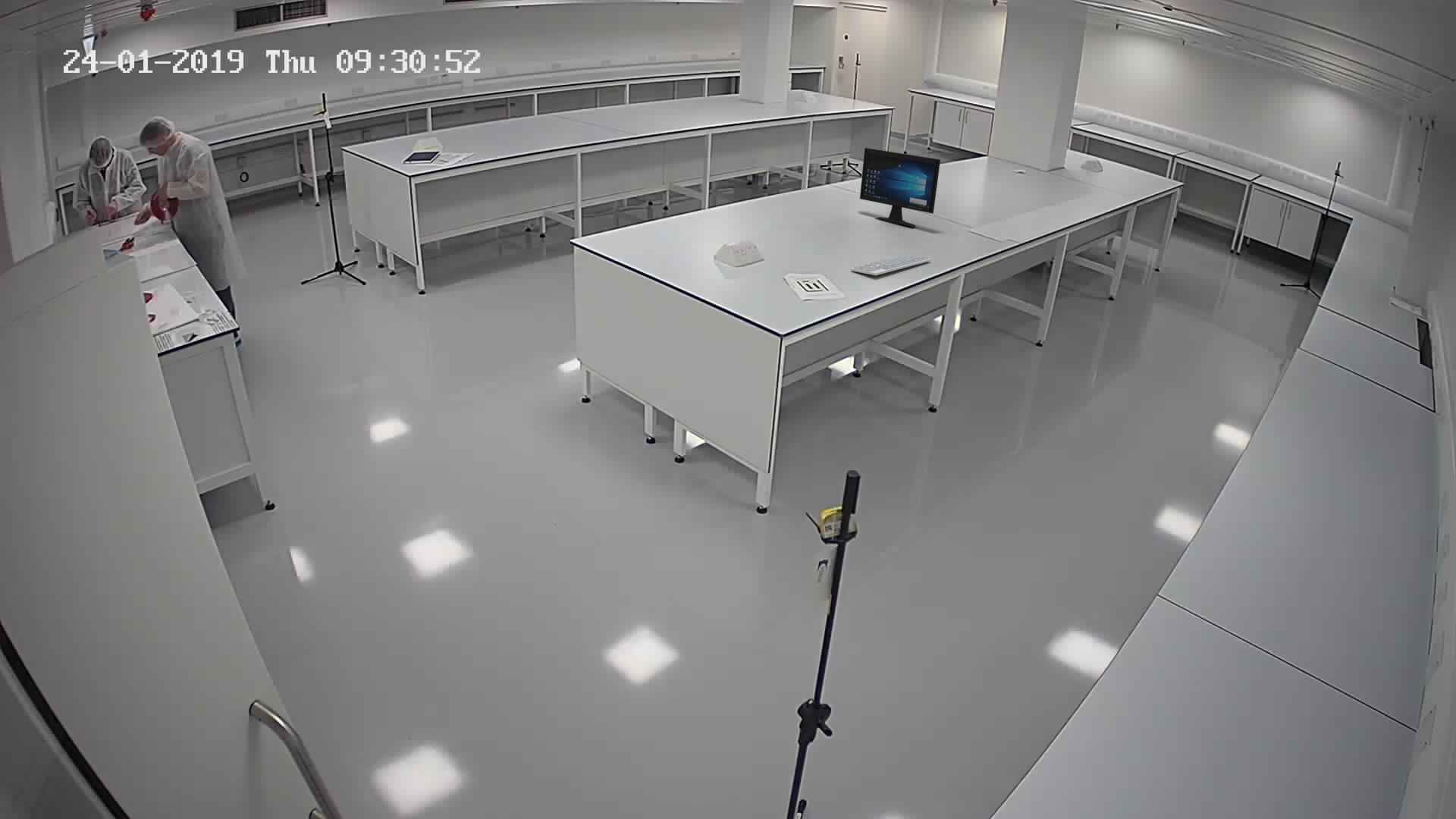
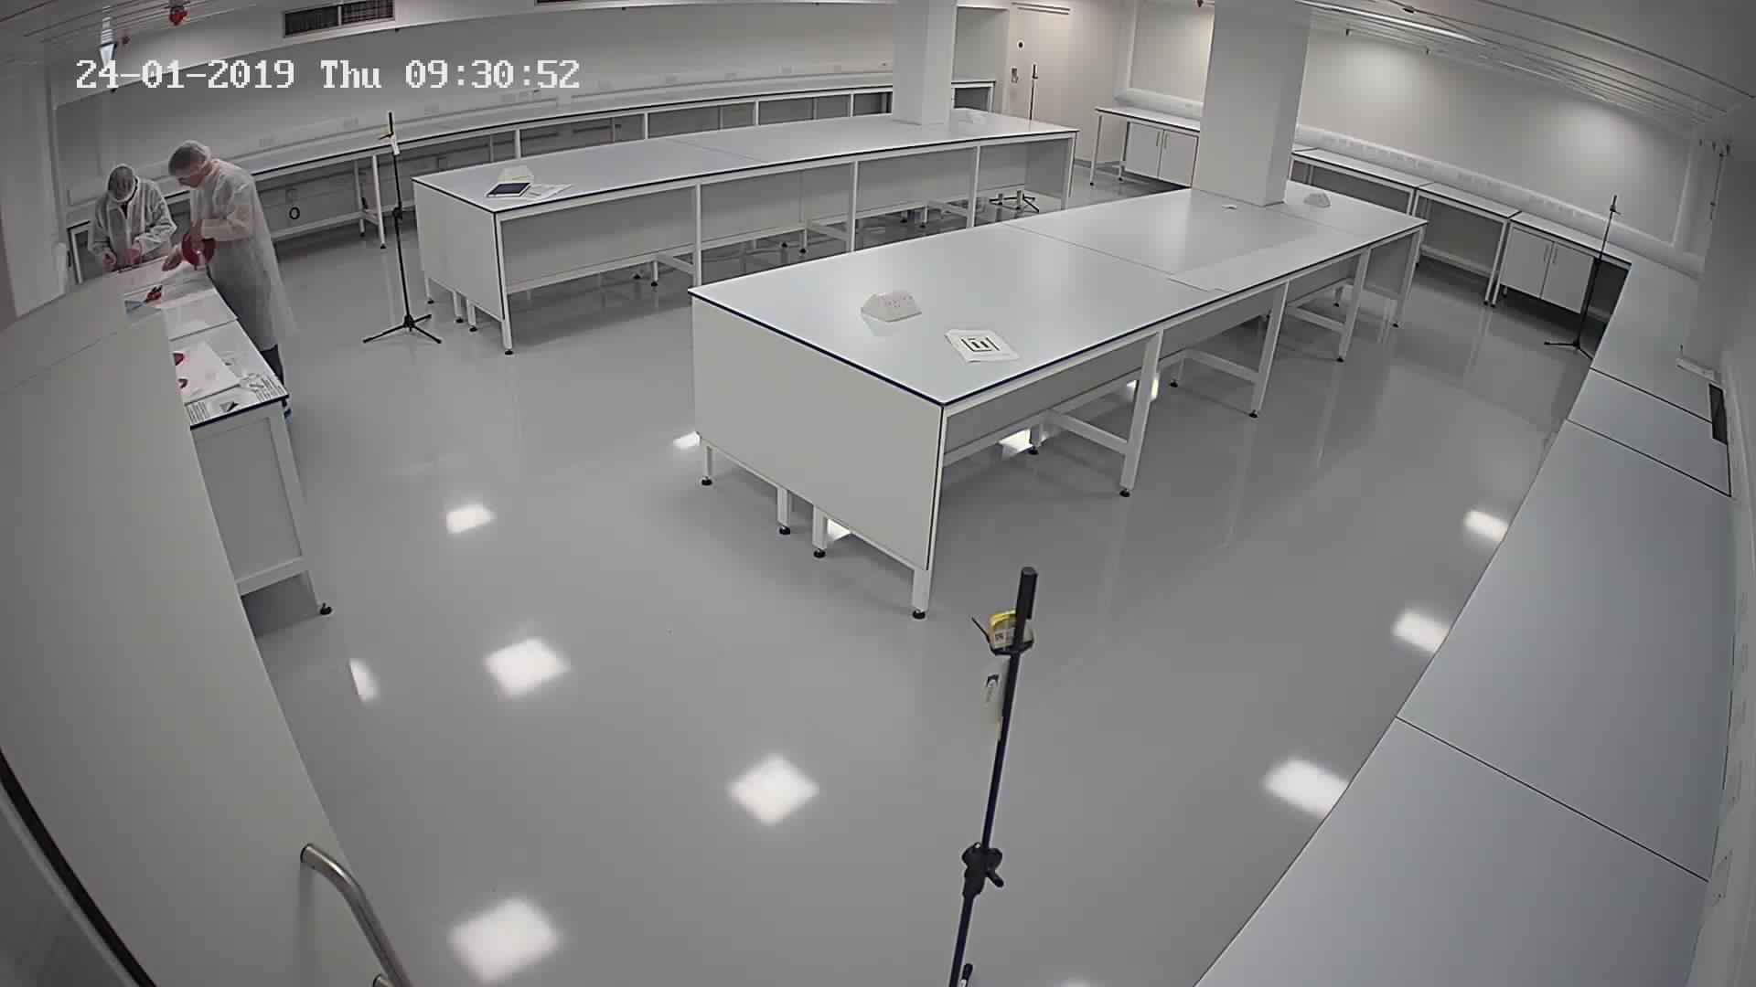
- keyboard (891, 264)
- computer monitor (902, 187)
